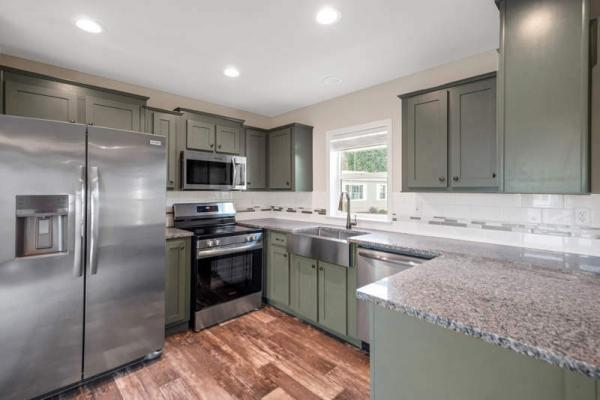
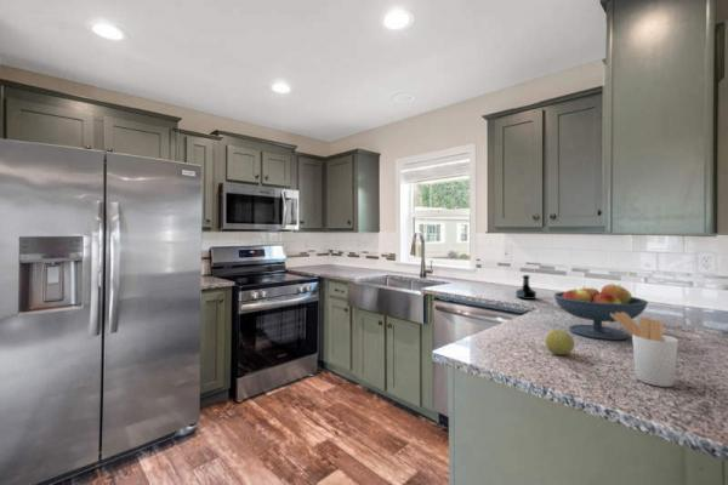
+ fruit bowl (597, 308)
+ apple (559, 341)
+ tequila bottle (525, 286)
+ utensil holder (642, 346)
